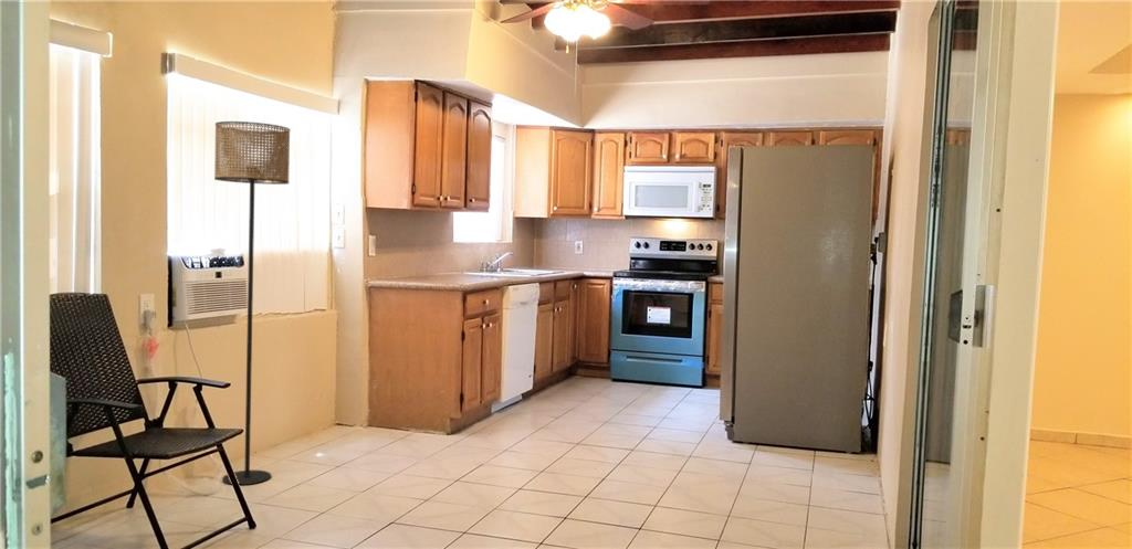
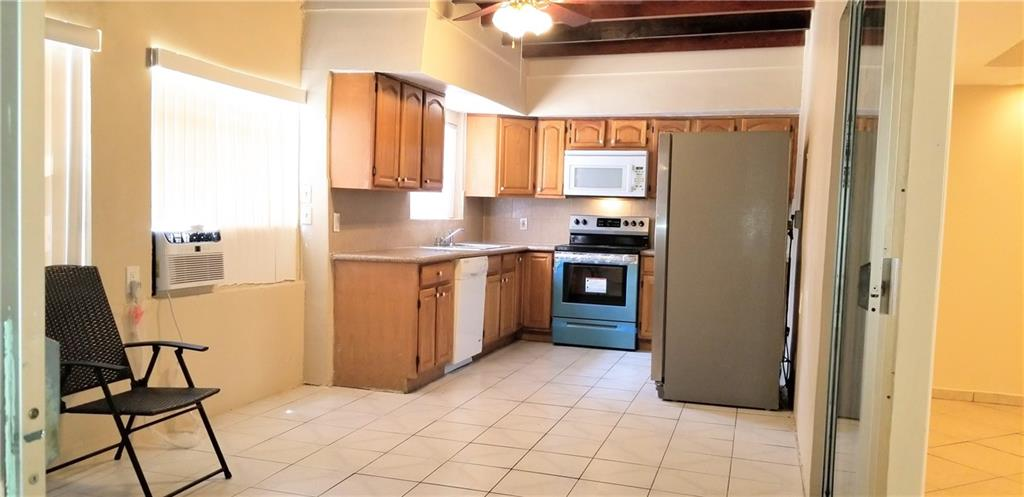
- floor lamp (250, 304)
